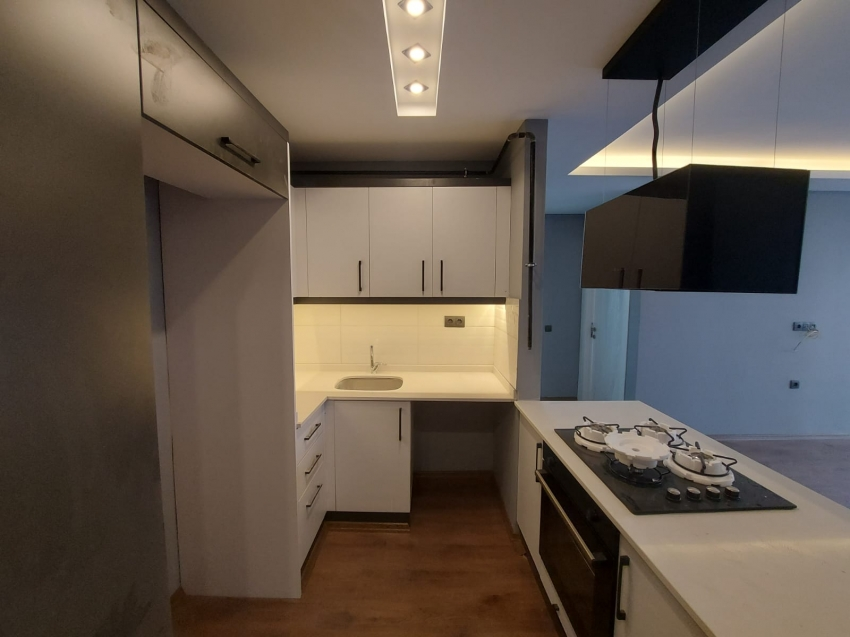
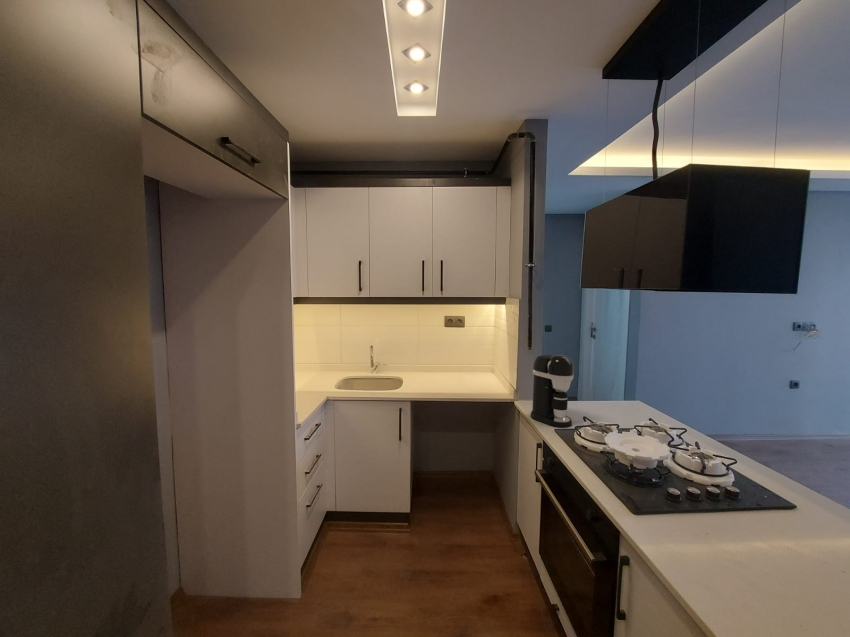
+ coffee maker (551, 387)
